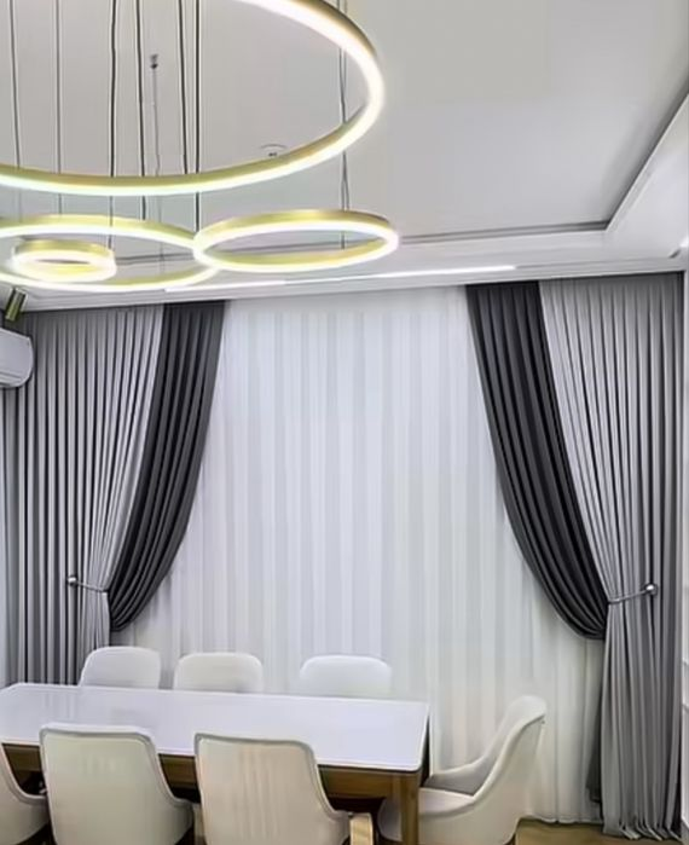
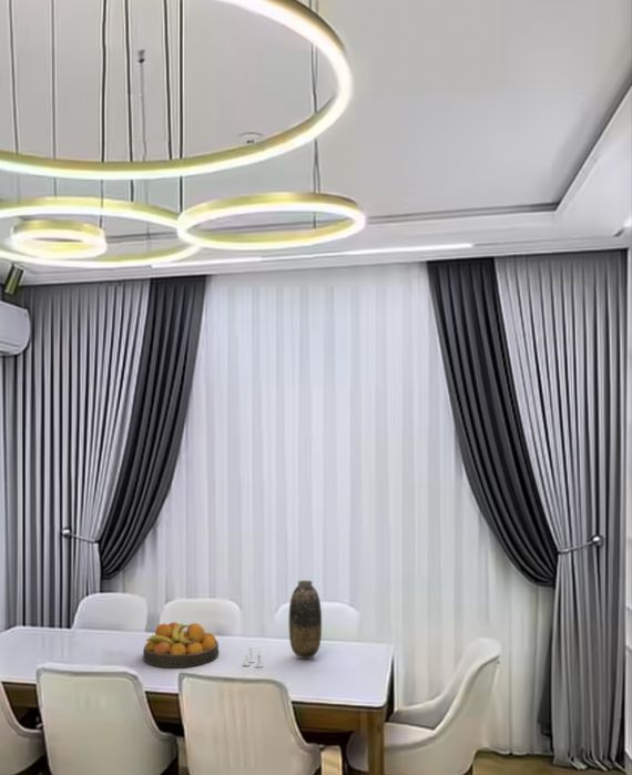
+ fruit bowl (181, 640)
+ vase (305, 619)
+ salt and pepper shaker set (251, 656)
